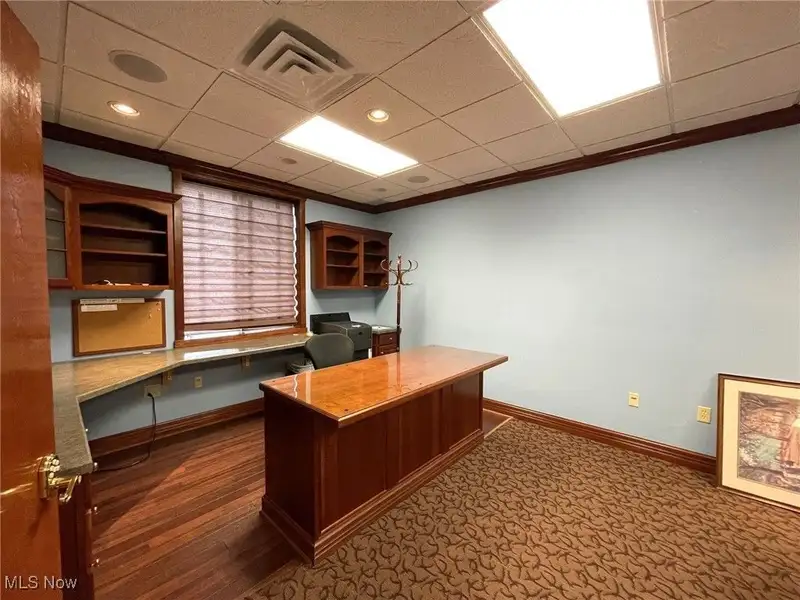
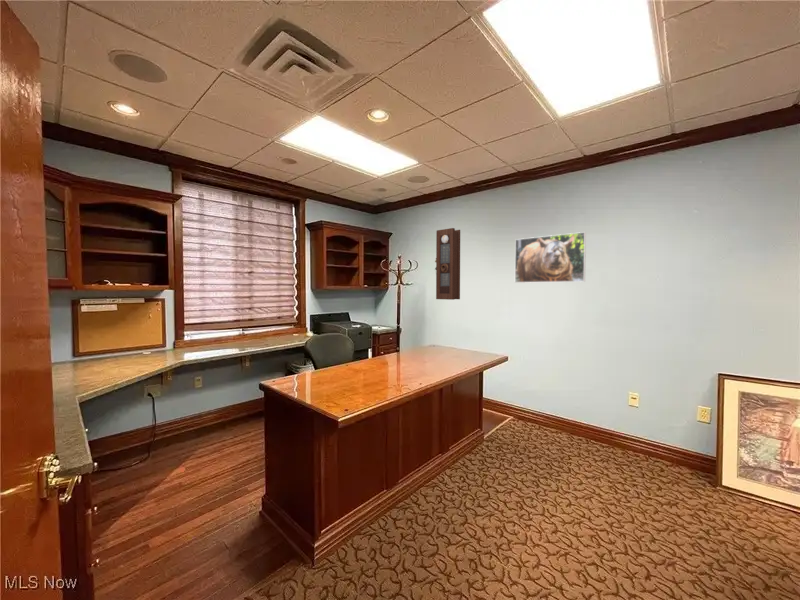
+ pendulum clock (445, 264)
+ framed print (547, 259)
